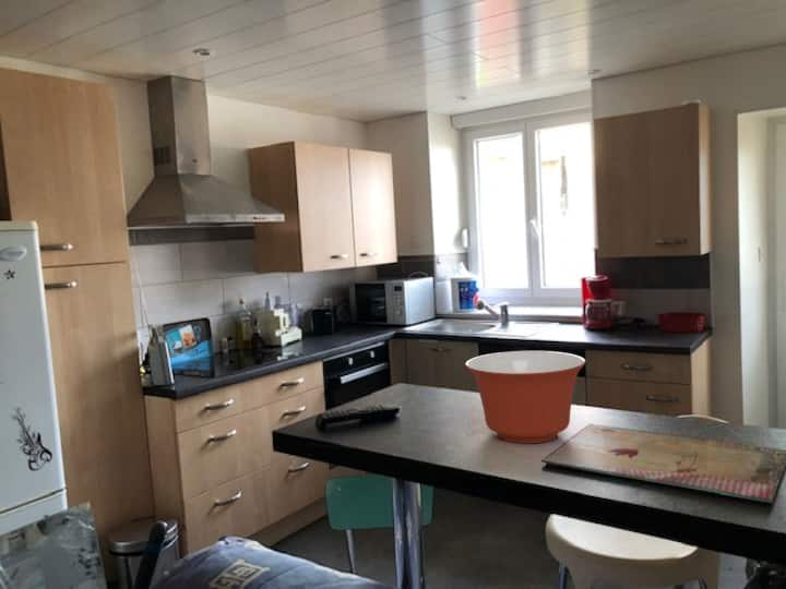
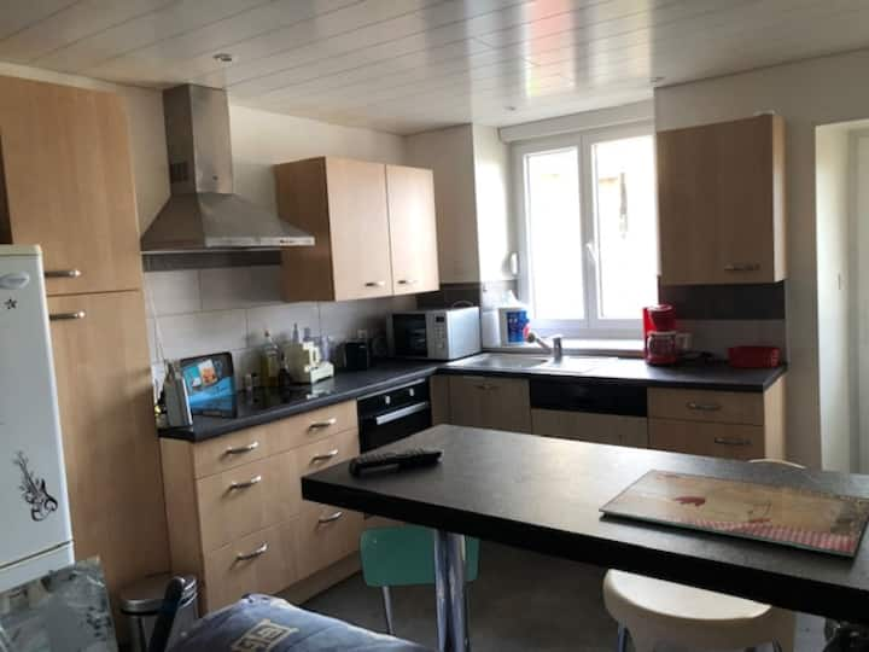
- mixing bowl (525, 397)
